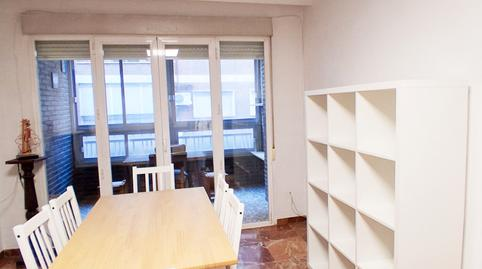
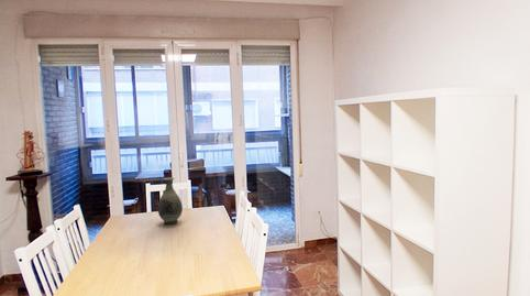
+ vase (169, 200)
